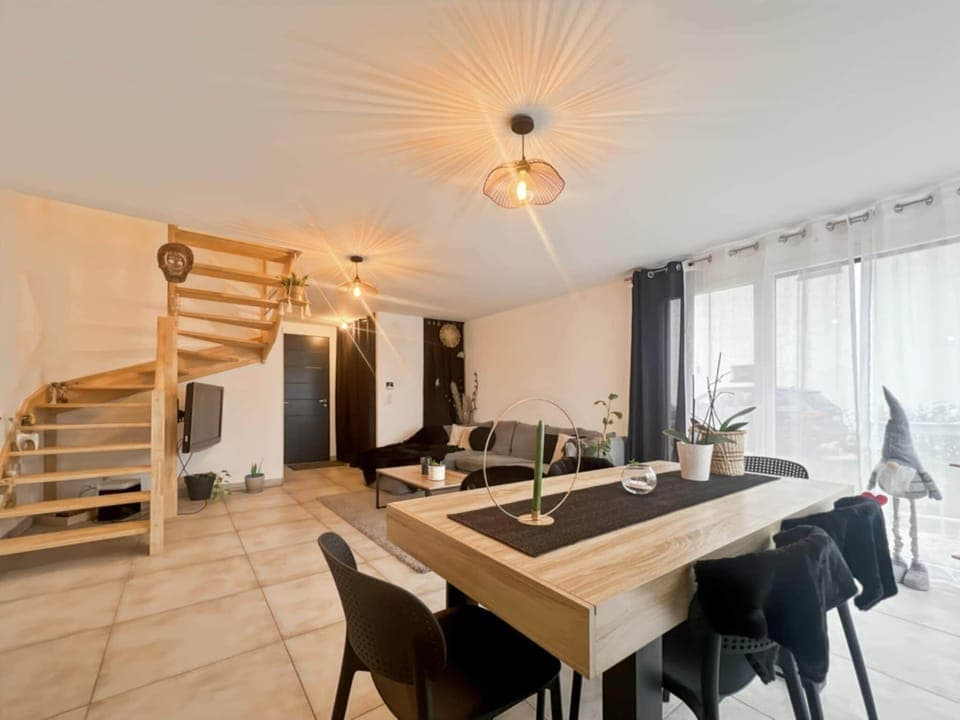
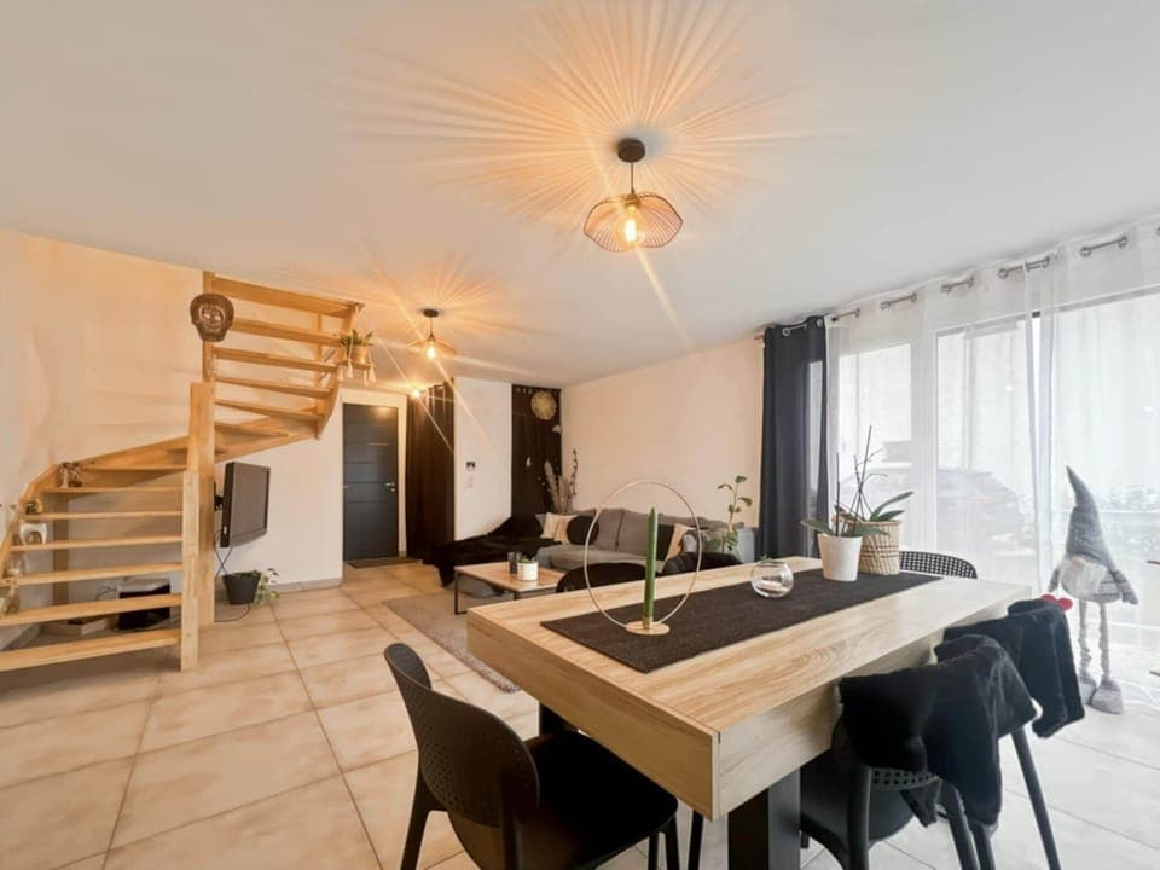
- potted plant (254, 474)
